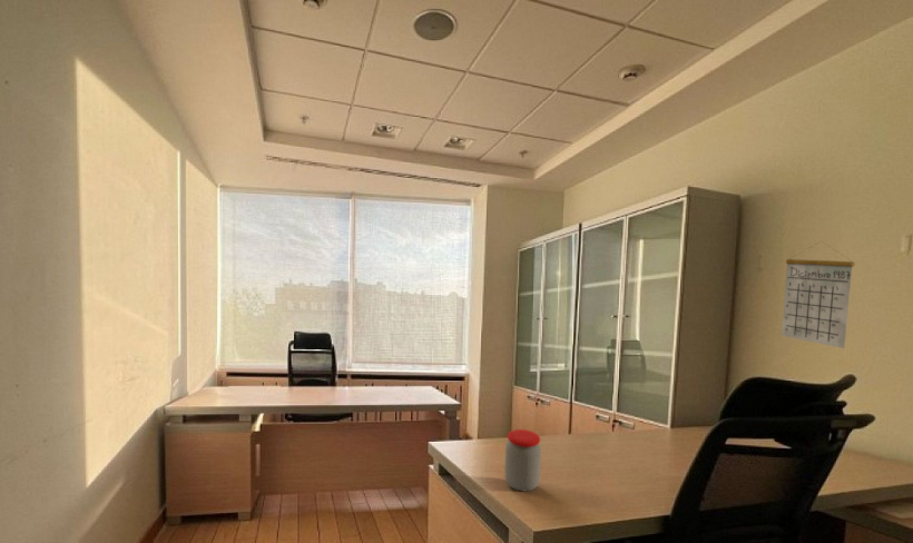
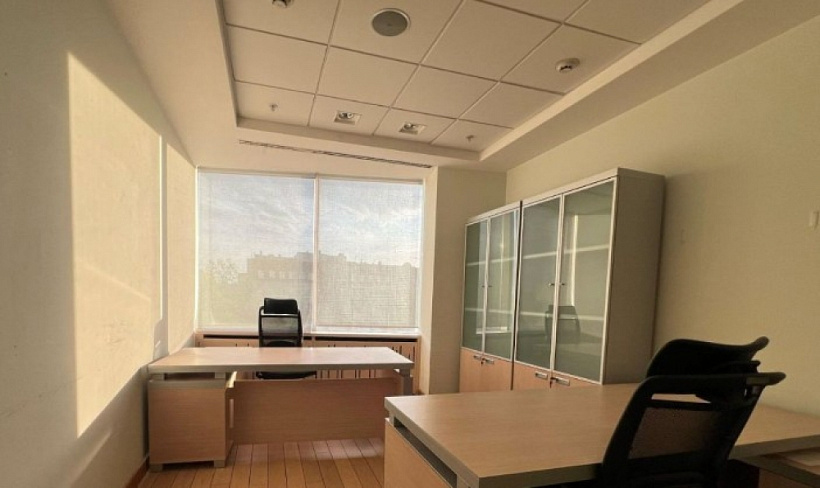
- calendar (815, 292)
- jar (522, 460)
